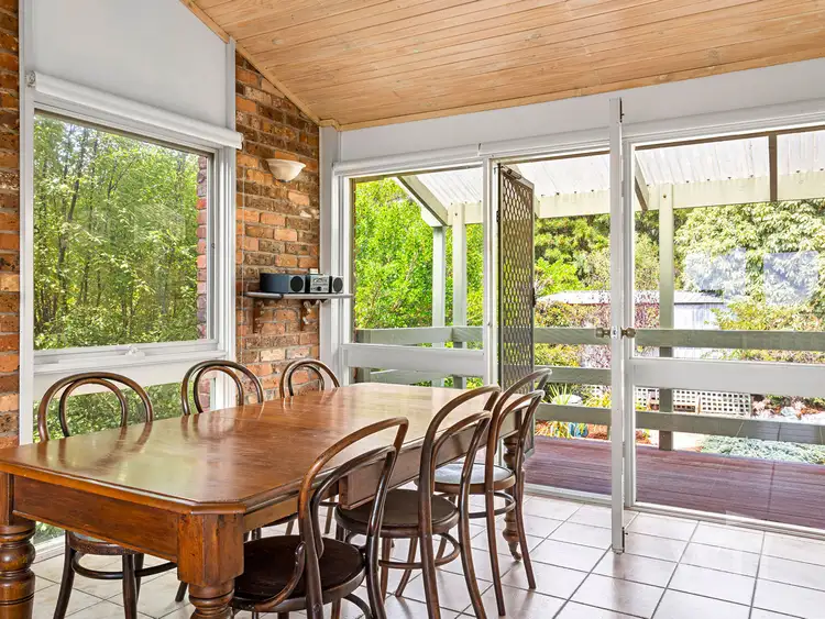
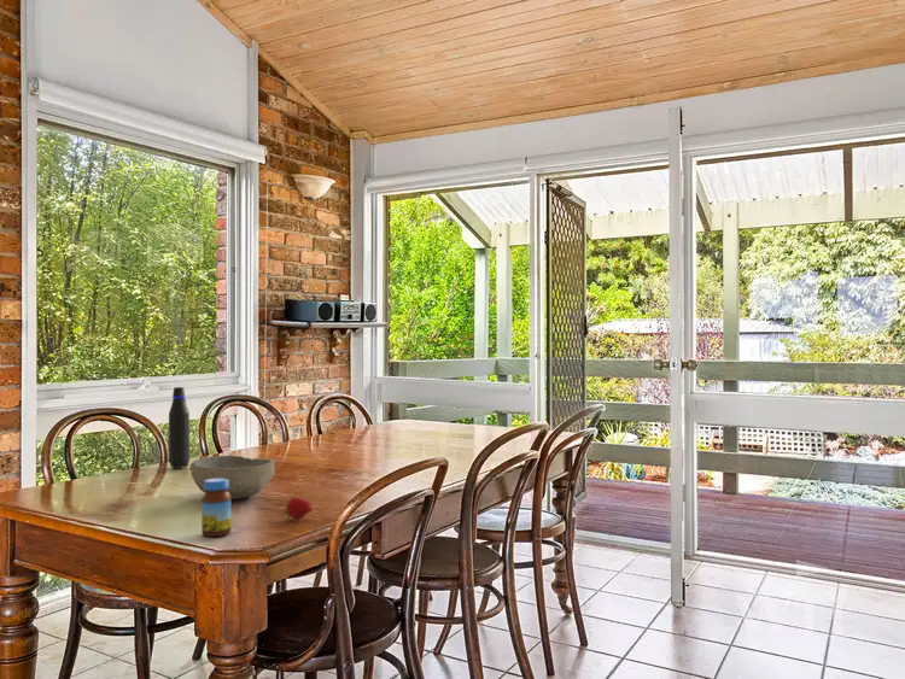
+ water bottle (179, 427)
+ bowl (233, 478)
+ jar (216, 505)
+ fruit (298, 508)
